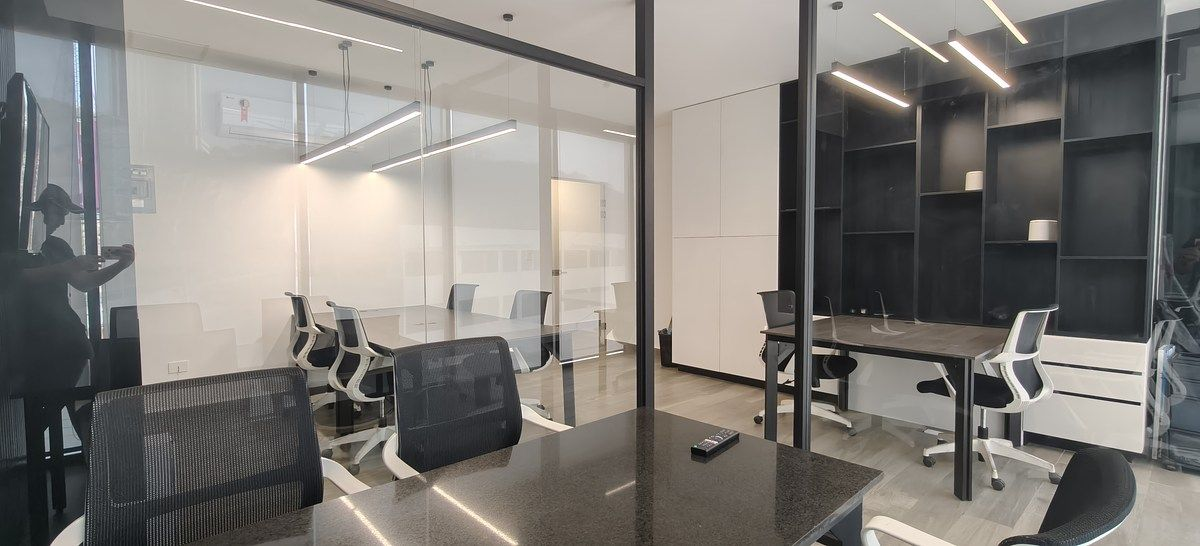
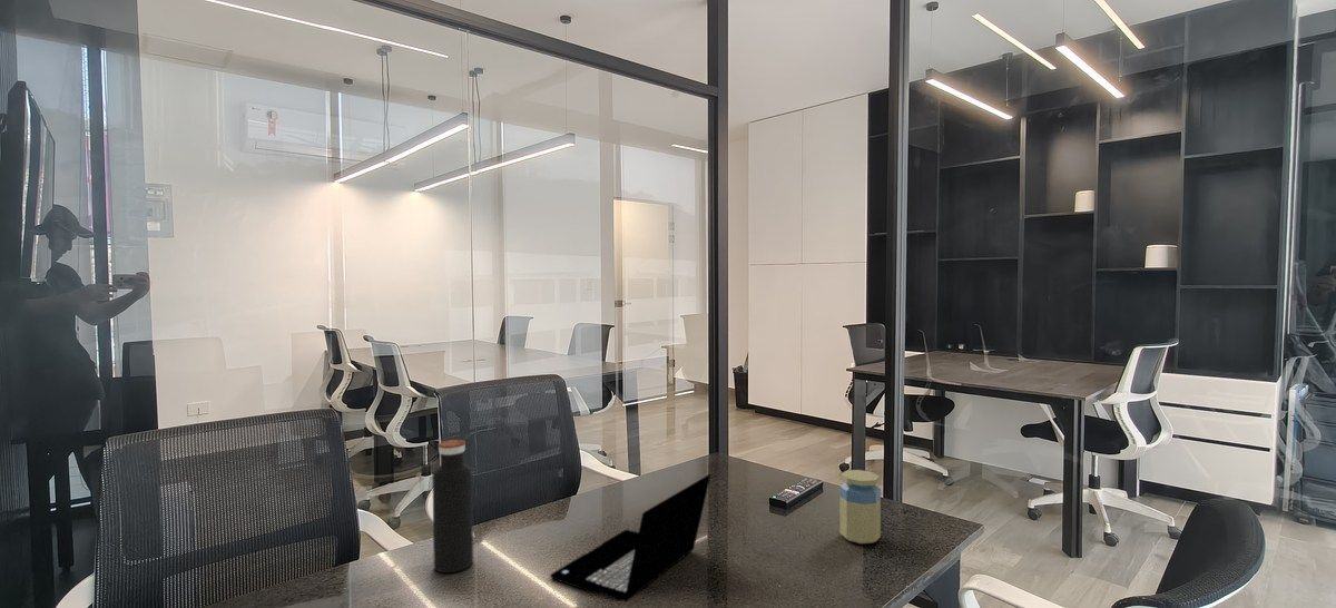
+ water bottle (452, 503)
+ jar (859, 506)
+ laptop computer (640, 523)
